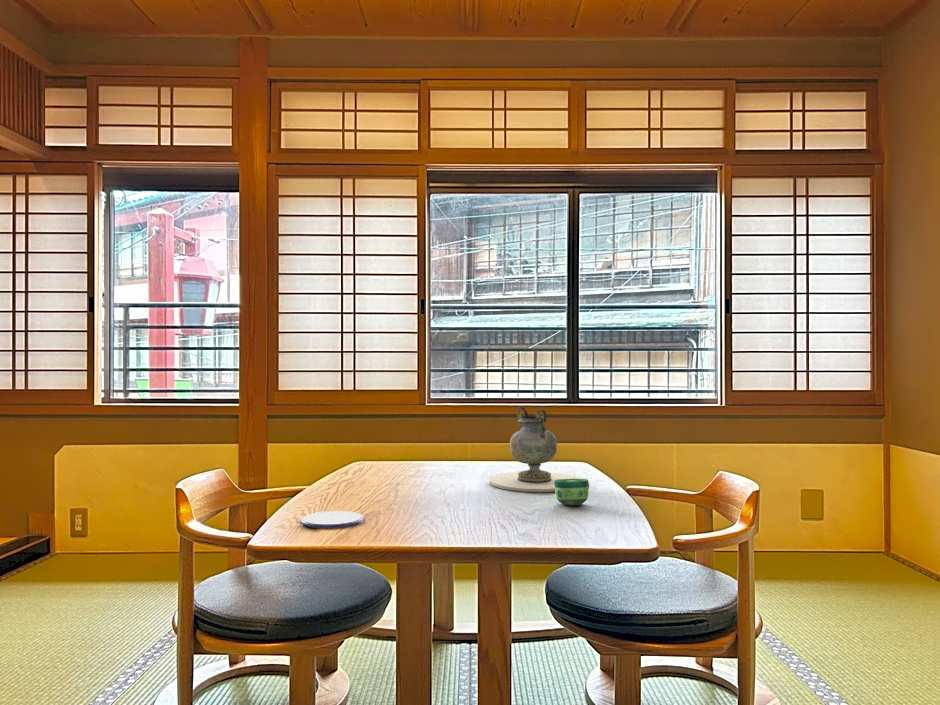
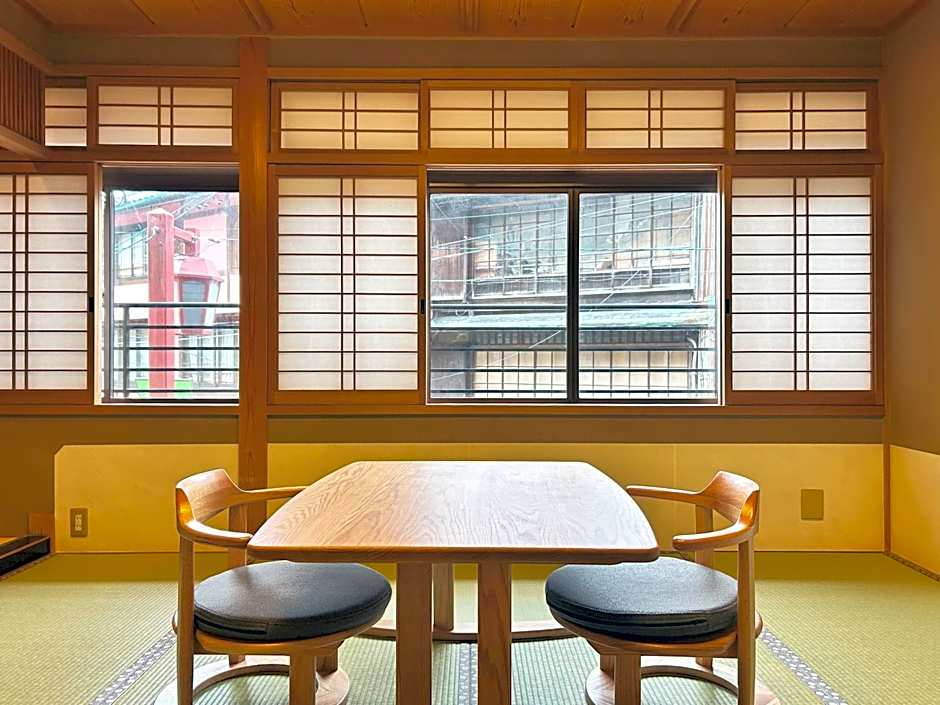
- saucer (332, 519)
- cup (573, 490)
- decorative vase (534, 445)
